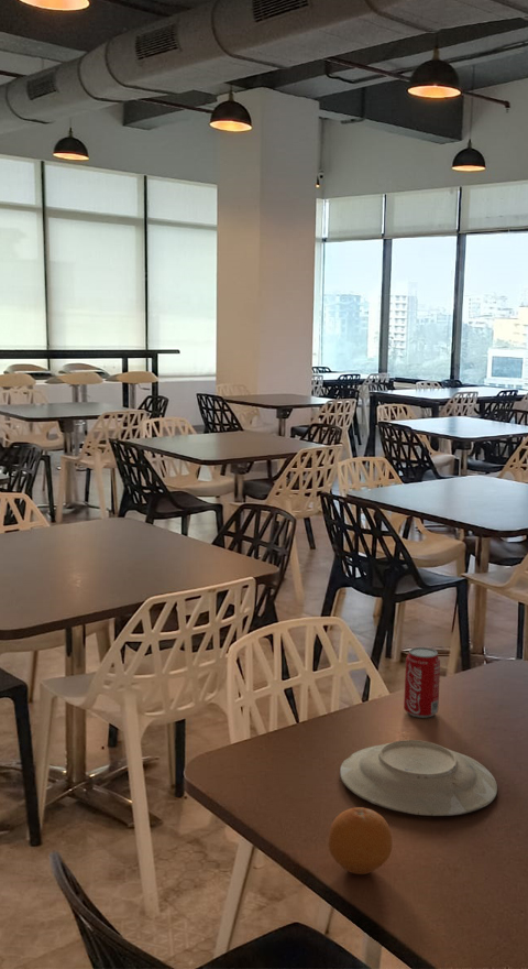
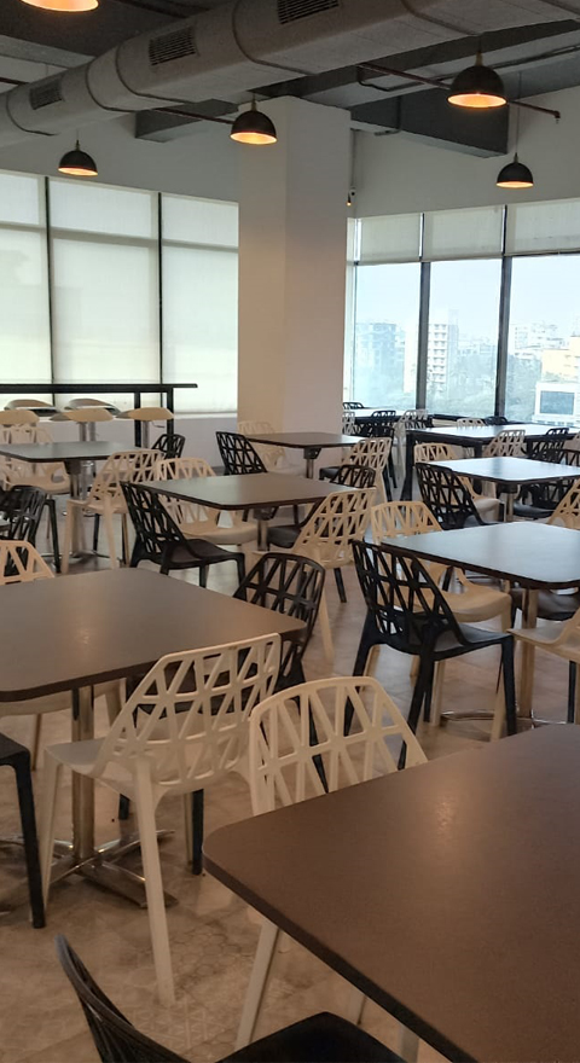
- fruit (360, 840)
- plate (417, 767)
- beverage can (421, 682)
